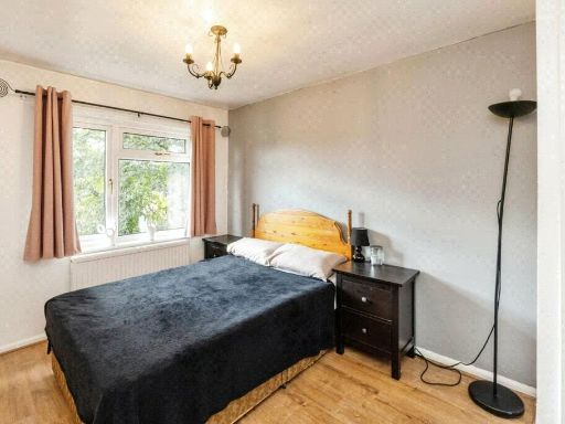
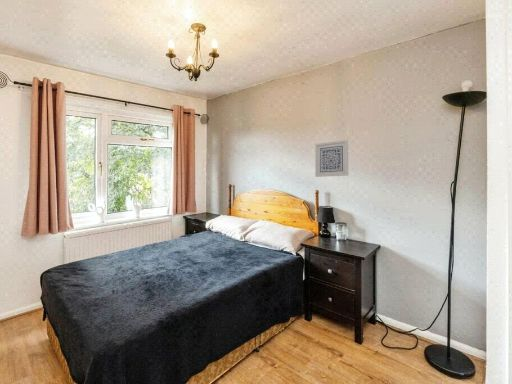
+ wall art (331, 159)
